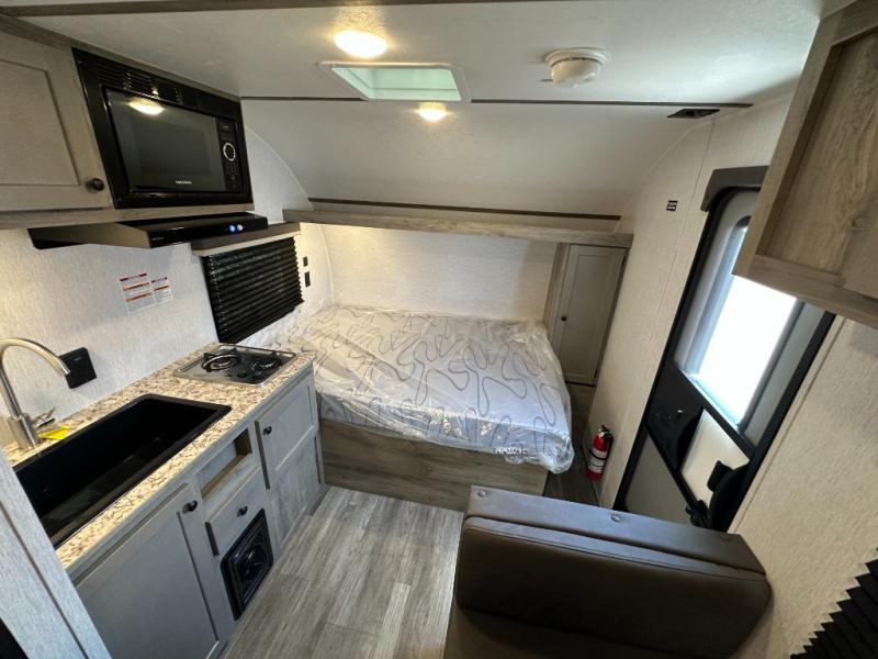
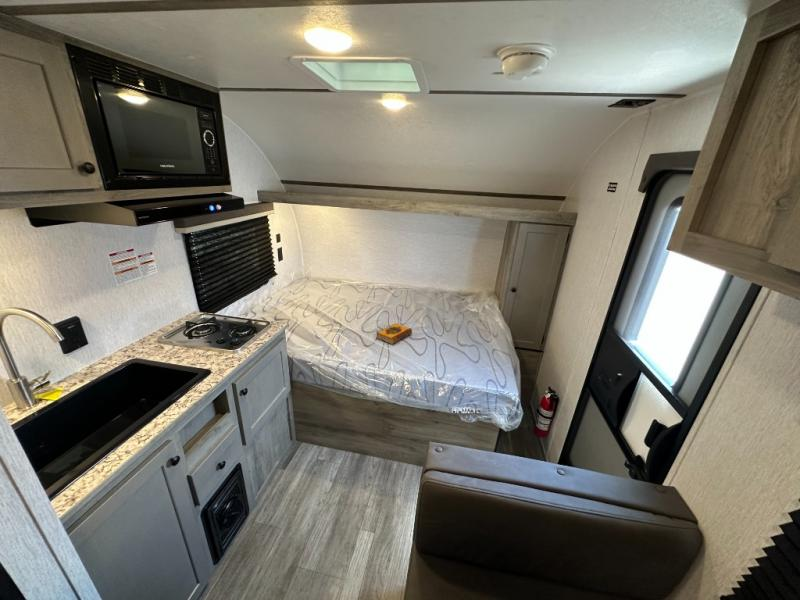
+ hardback book (394, 333)
